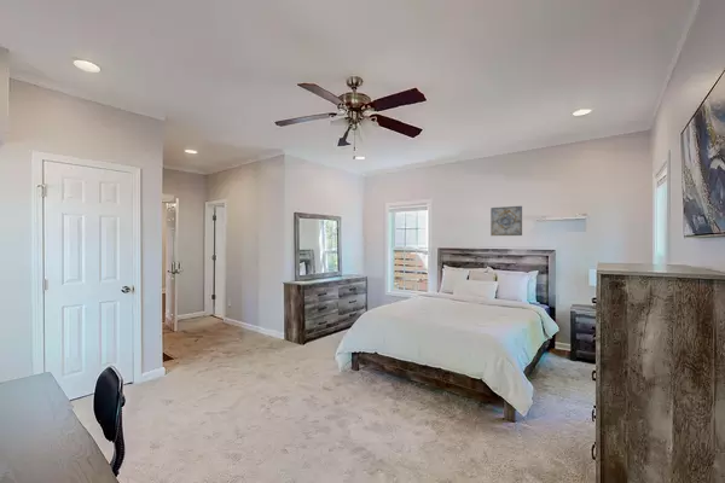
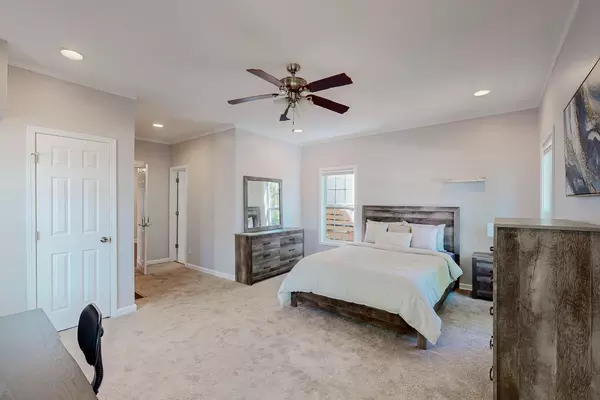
- wall art (505, 221)
